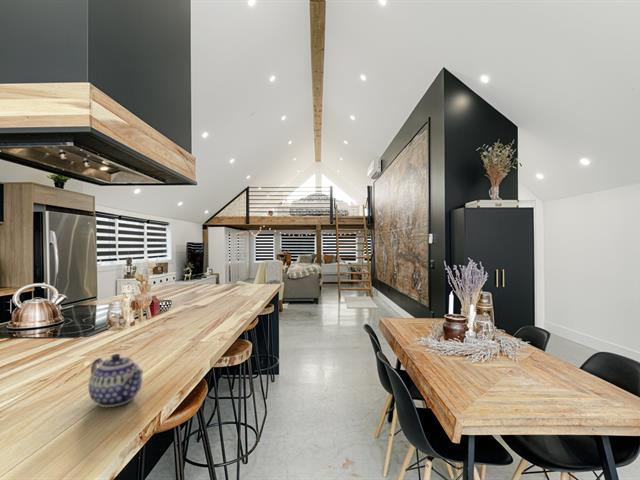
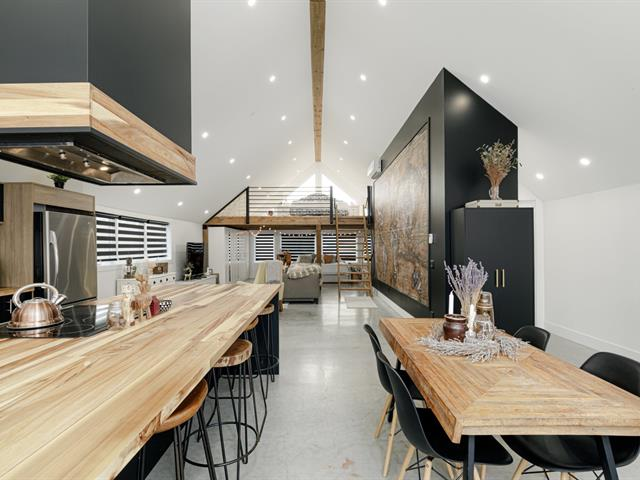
- teapot (116, 377)
